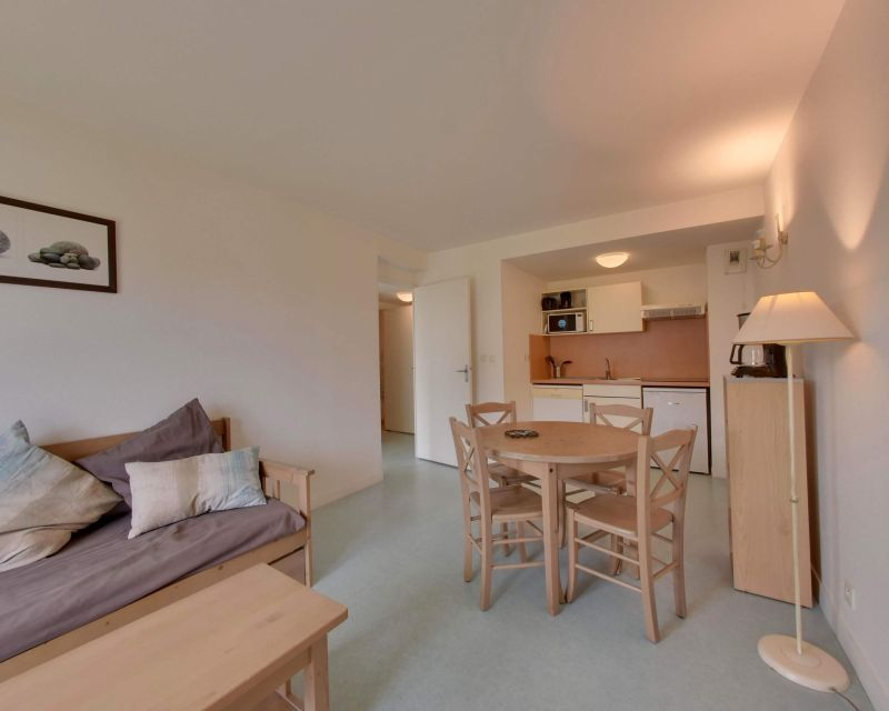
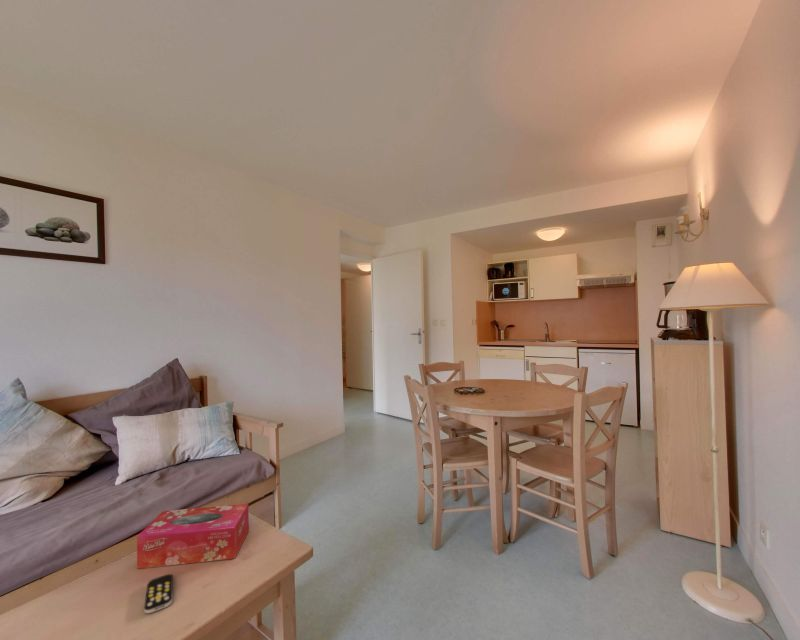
+ remote control (159, 592)
+ tissue box (197, 533)
